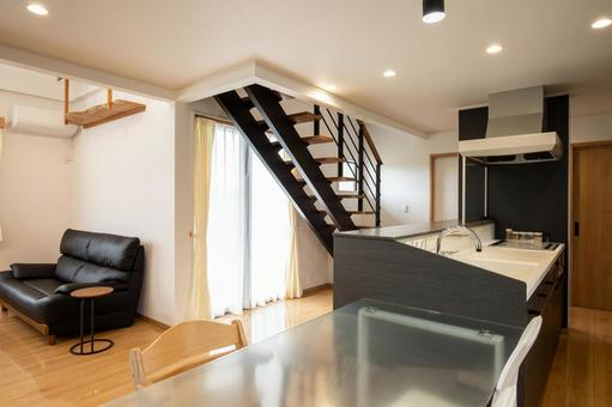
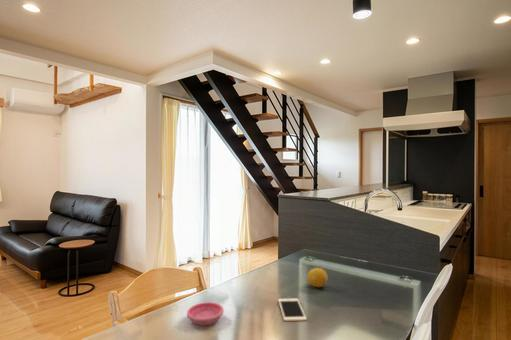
+ fruit (317, 277)
+ cell phone (291, 308)
+ saucer (205, 314)
